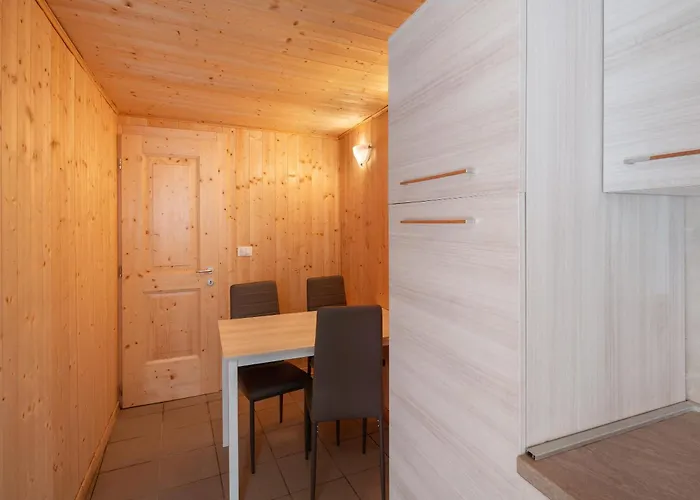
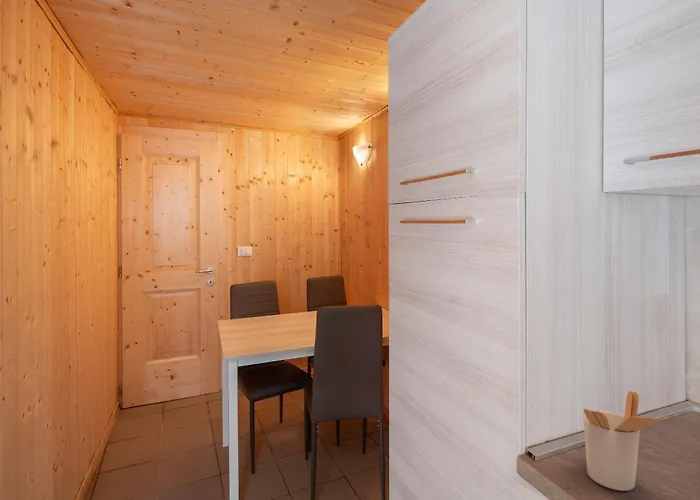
+ utensil holder (621, 441)
